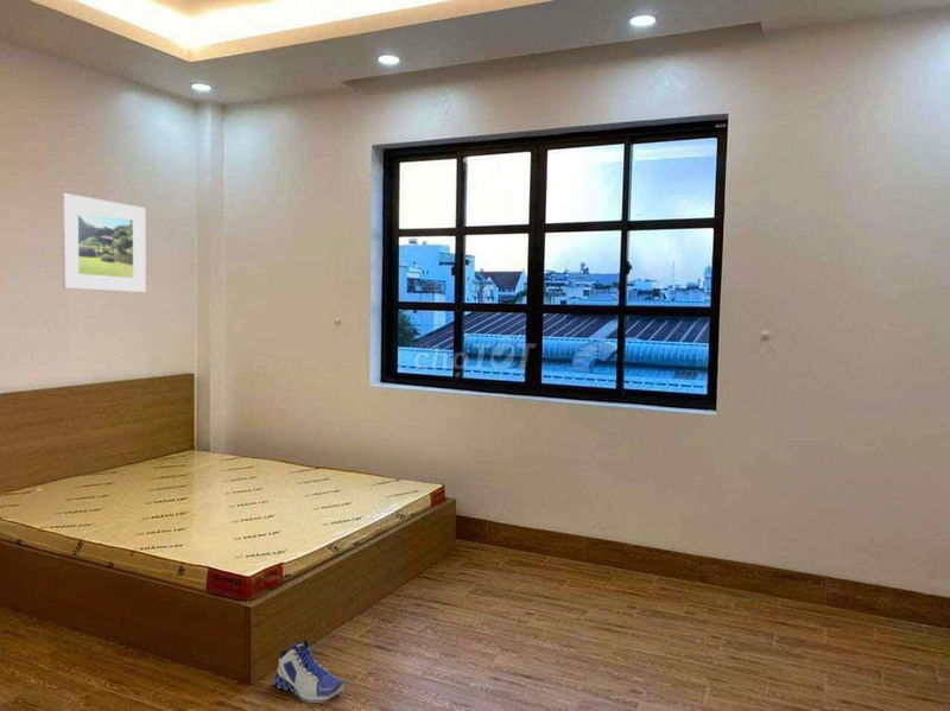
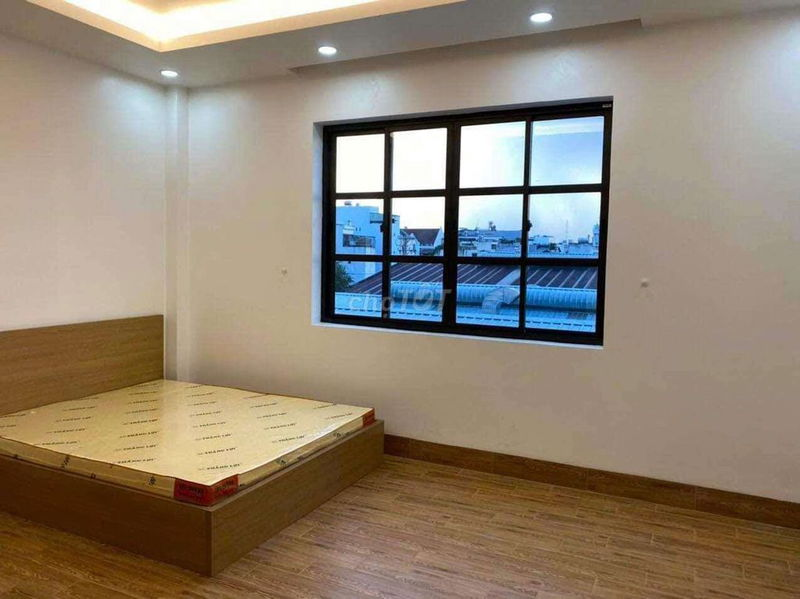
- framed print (106, 246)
- sneaker (304, 667)
